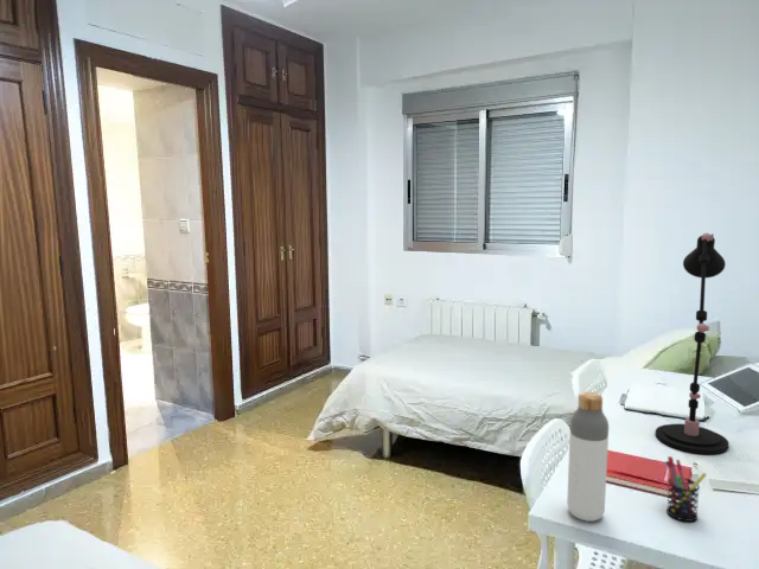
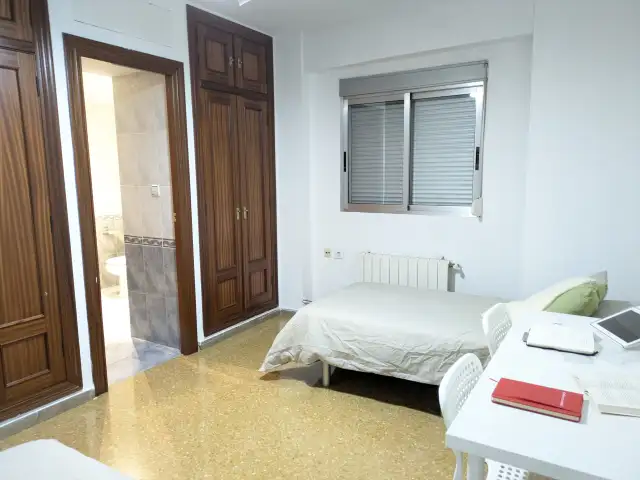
- bottle (587, 455)
- desk lamp (697, 343)
- pen holder (681, 487)
